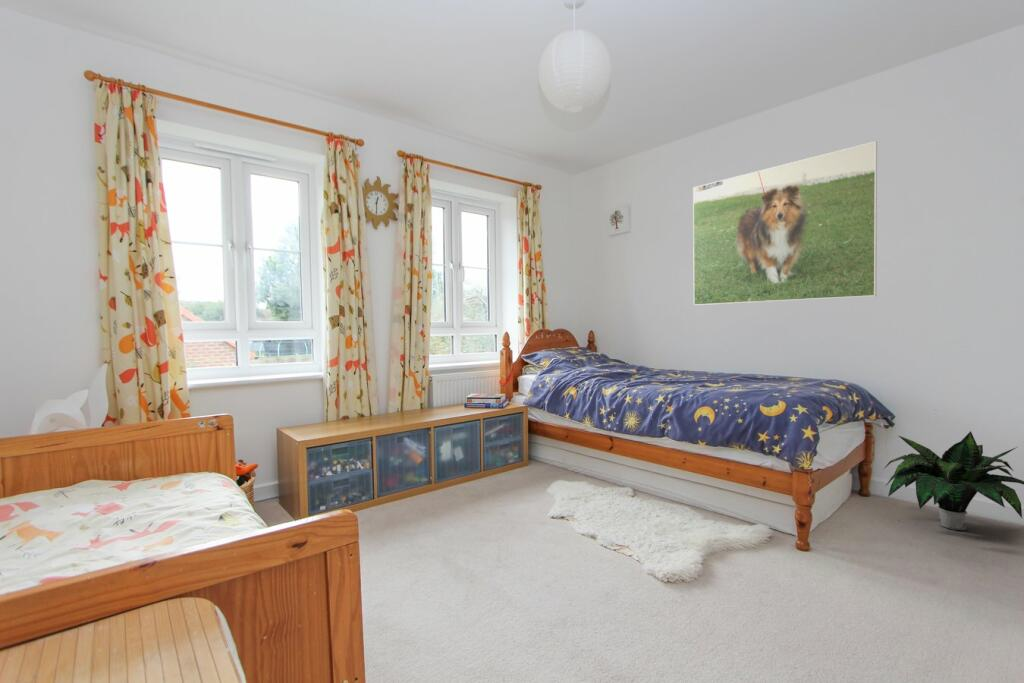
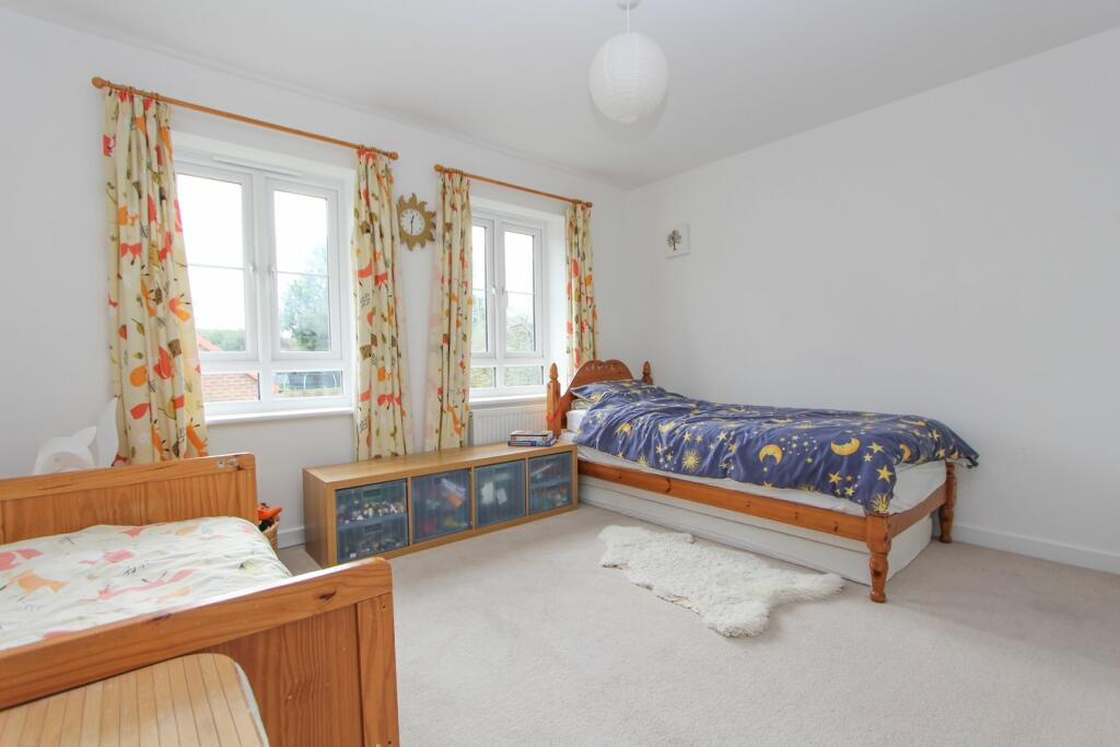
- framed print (772, 234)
- potted plant (958, 480)
